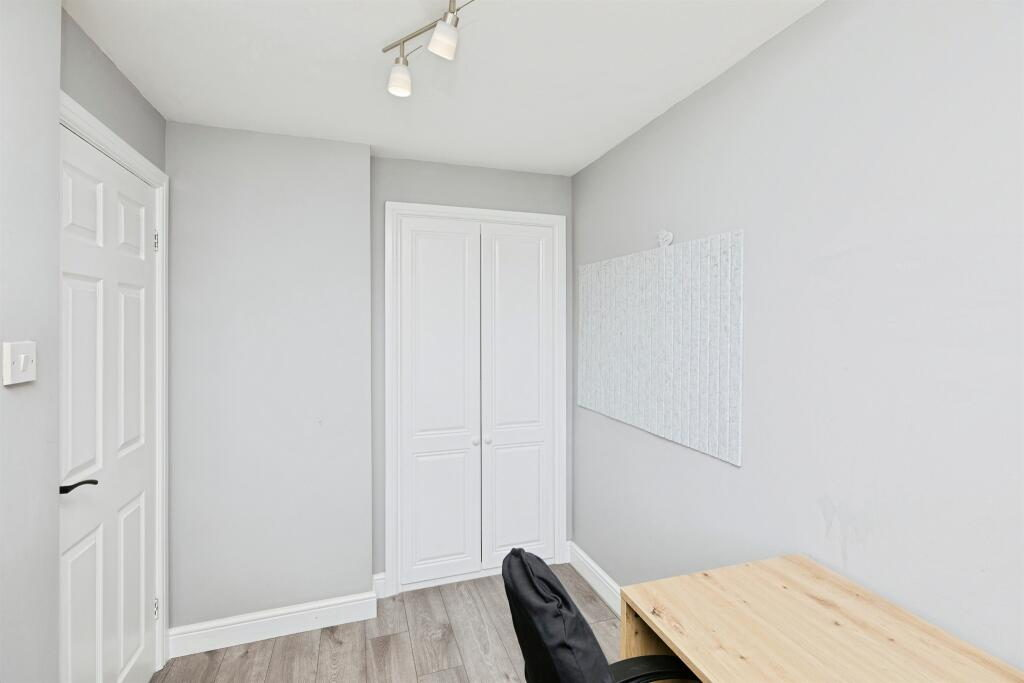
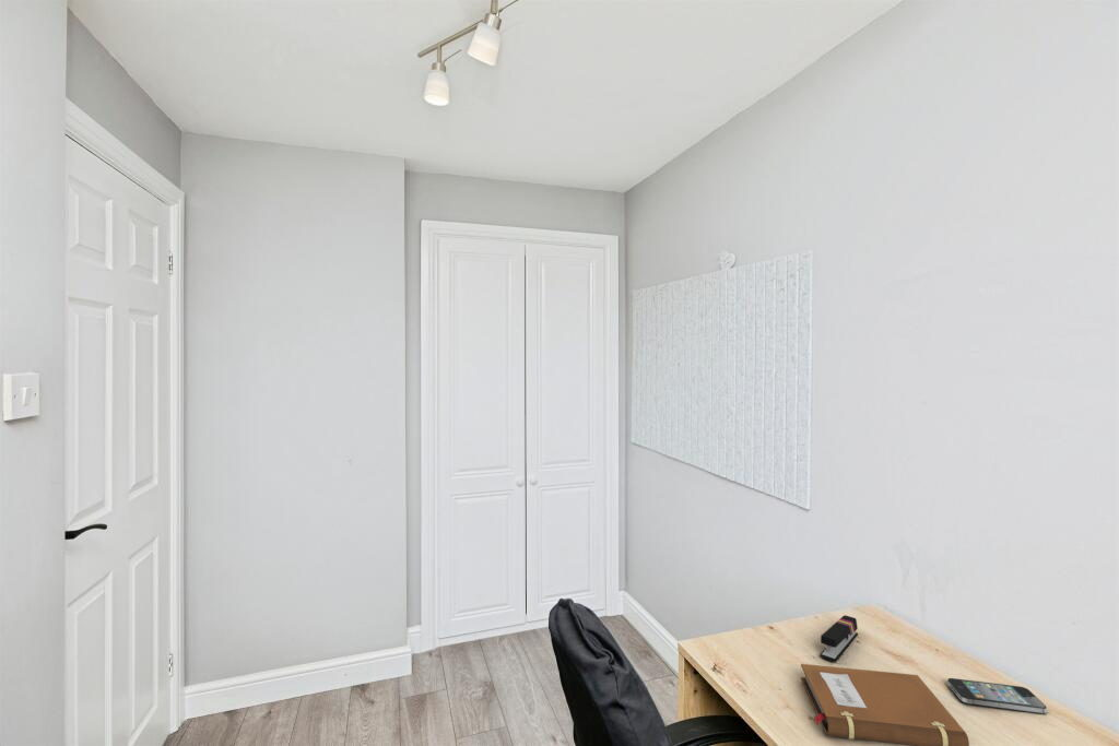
+ stapler (839, 635)
+ smartphone (994, 695)
+ notebook (872, 704)
